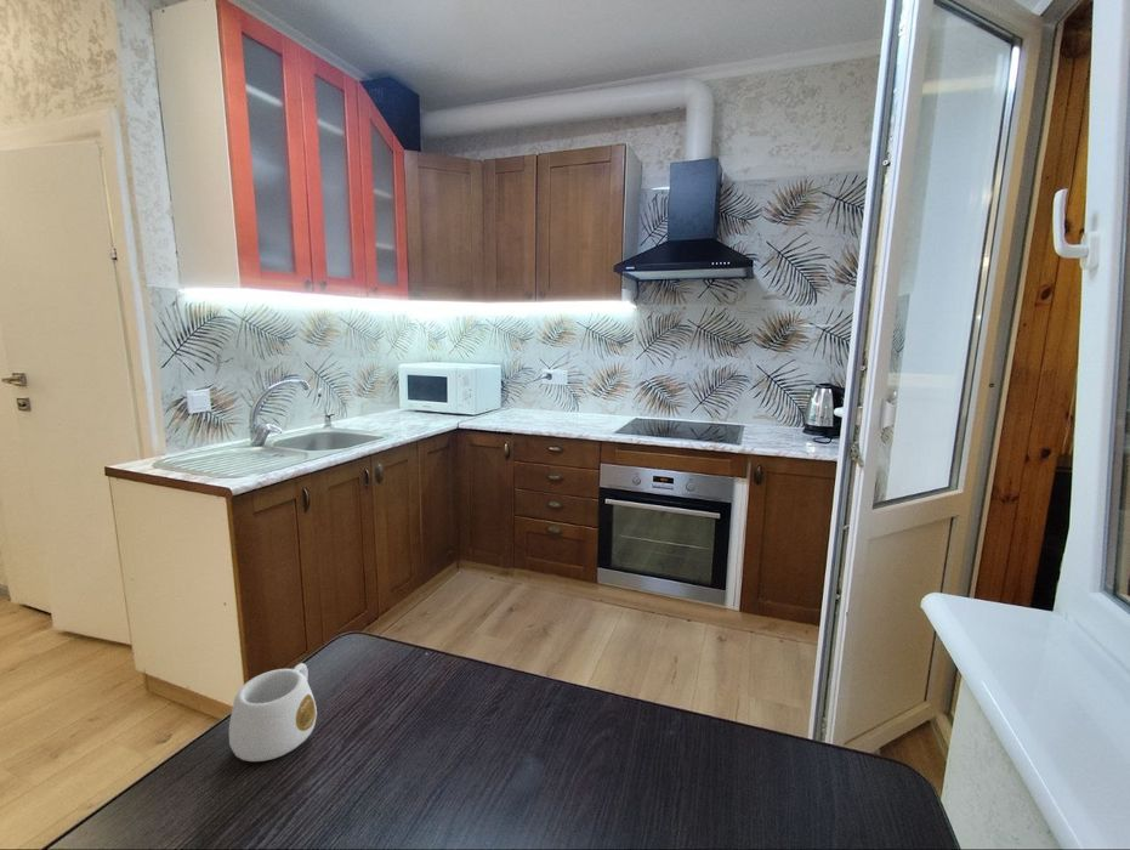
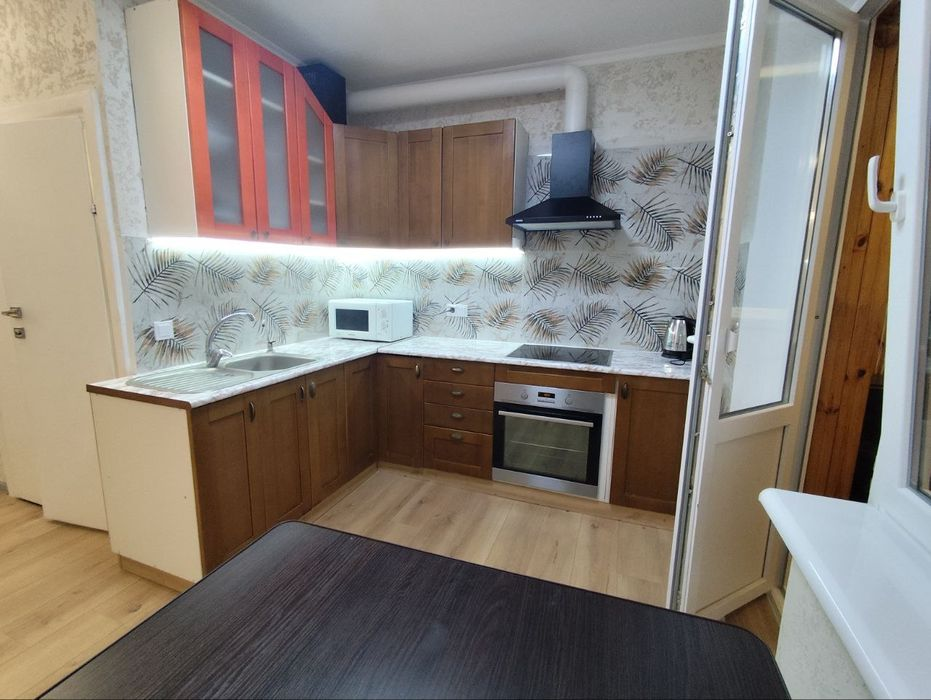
- mug (279, 704)
